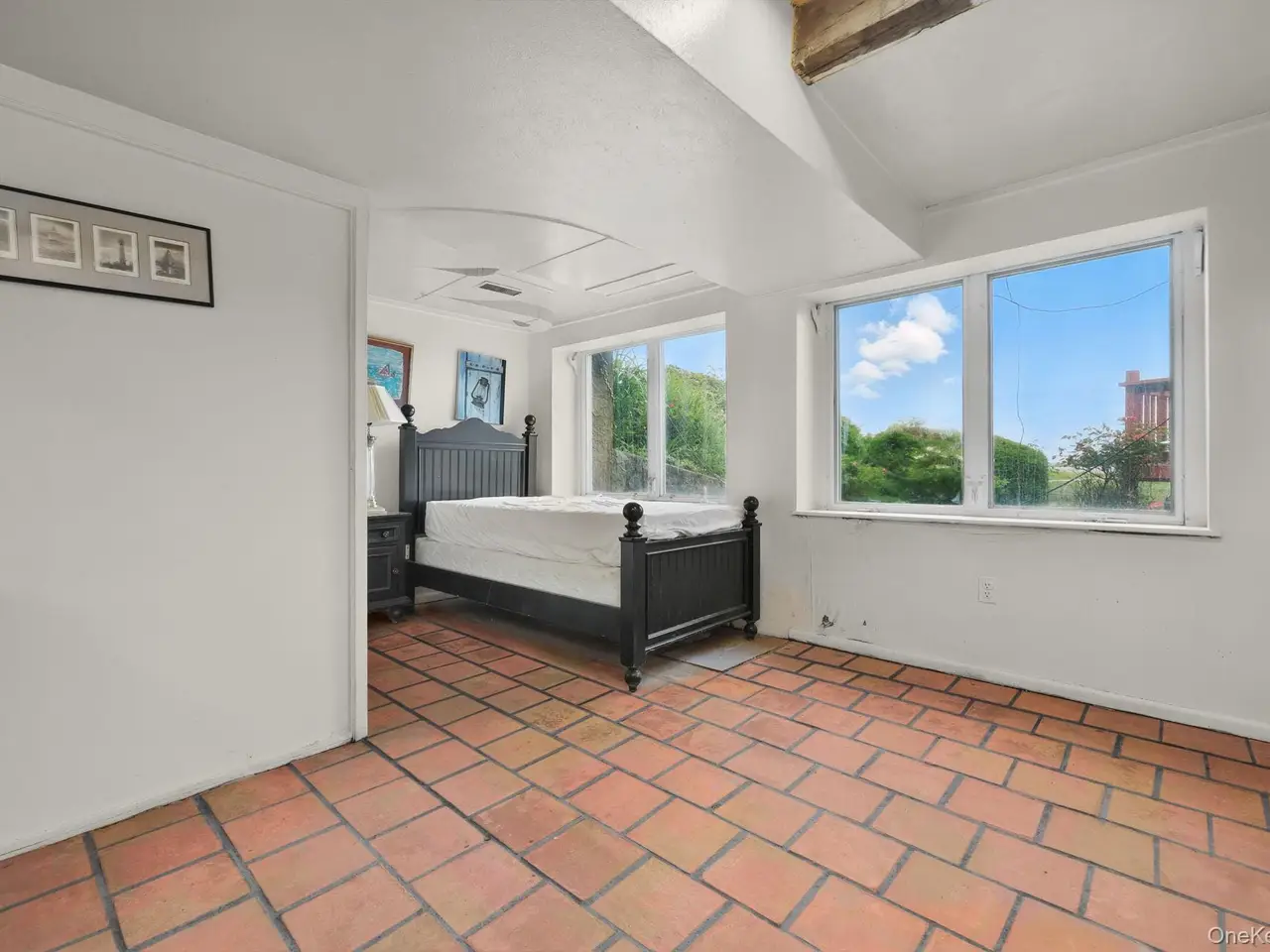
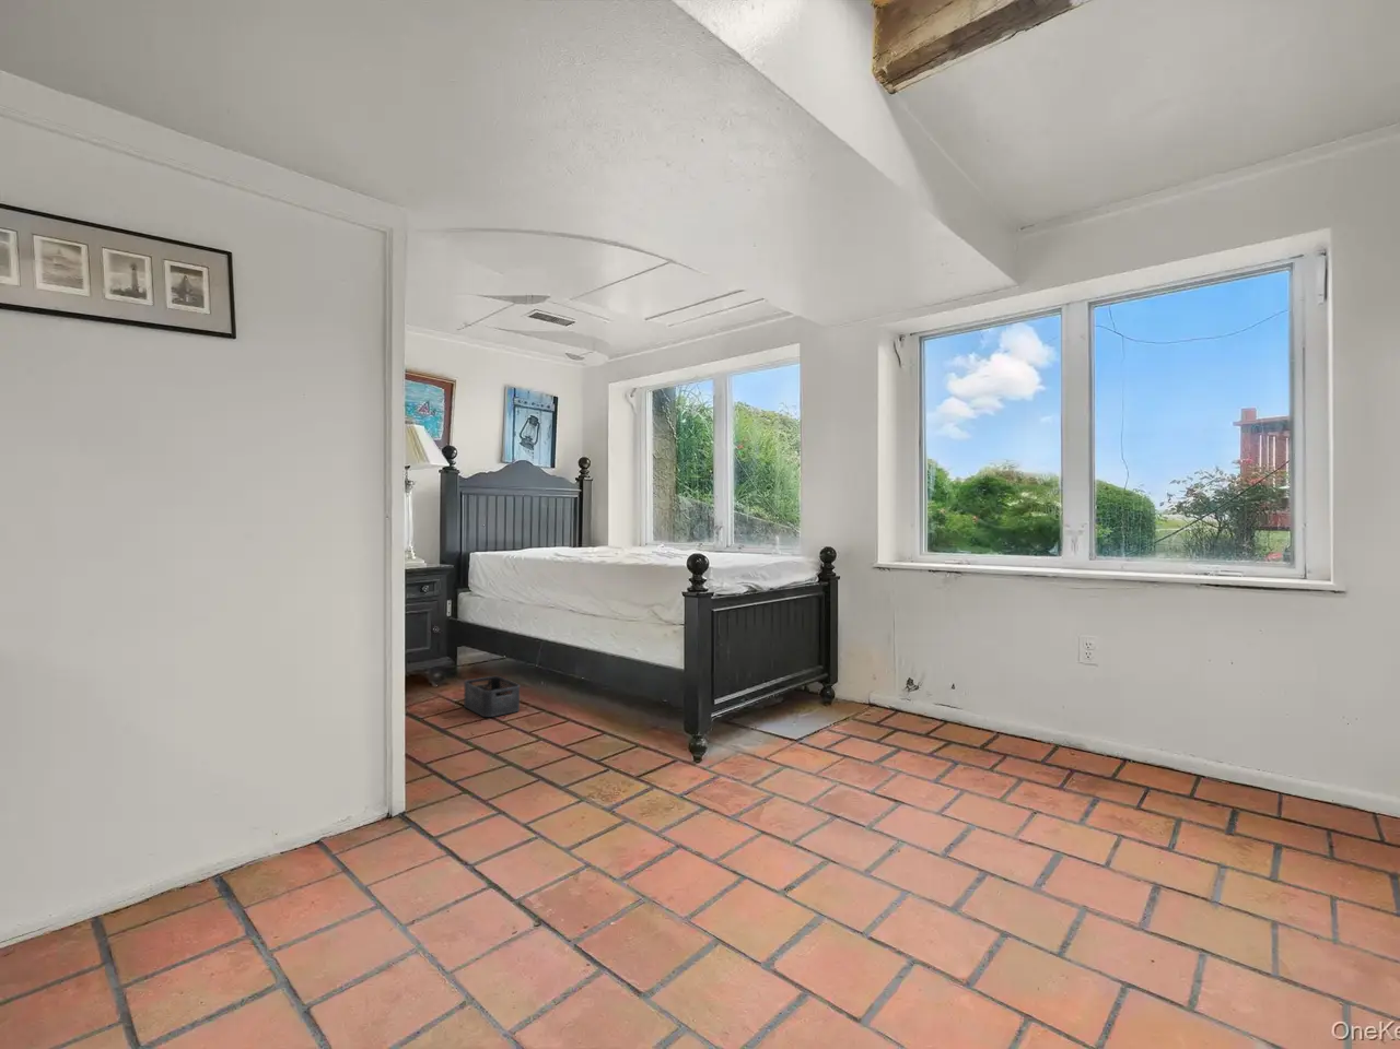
+ storage bin (491, 695)
